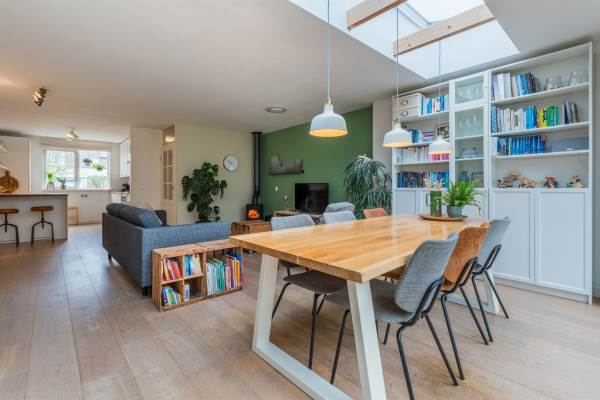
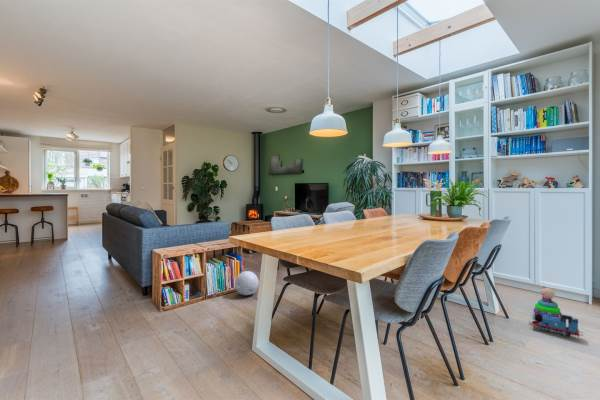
+ stacking toy (547, 301)
+ toy train (554, 323)
+ ball (246, 283)
